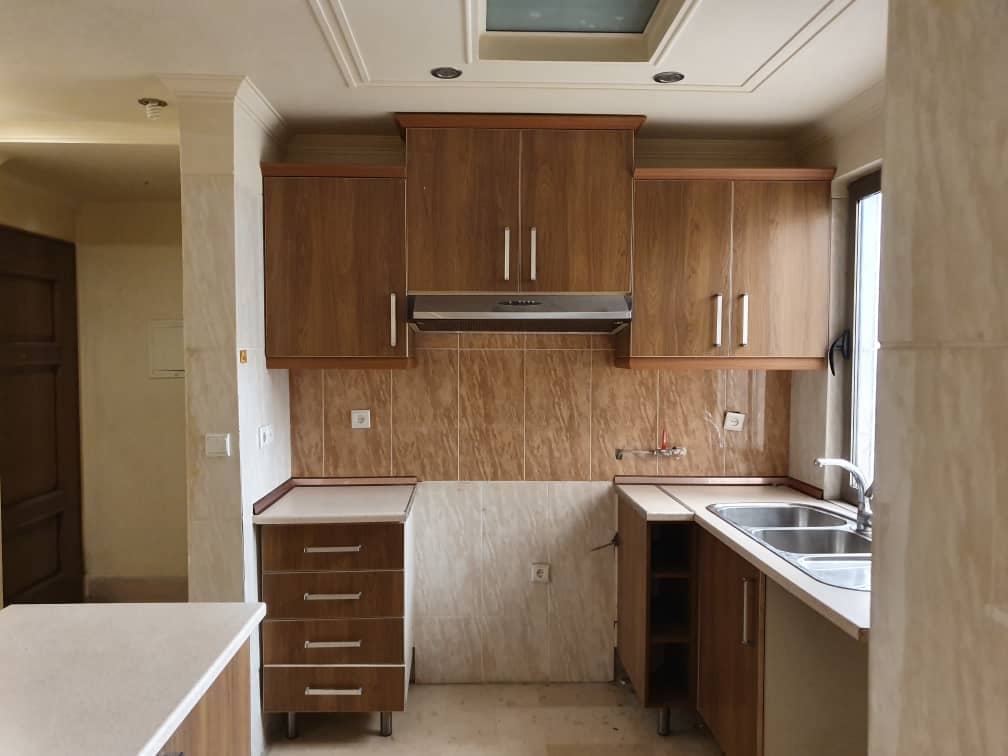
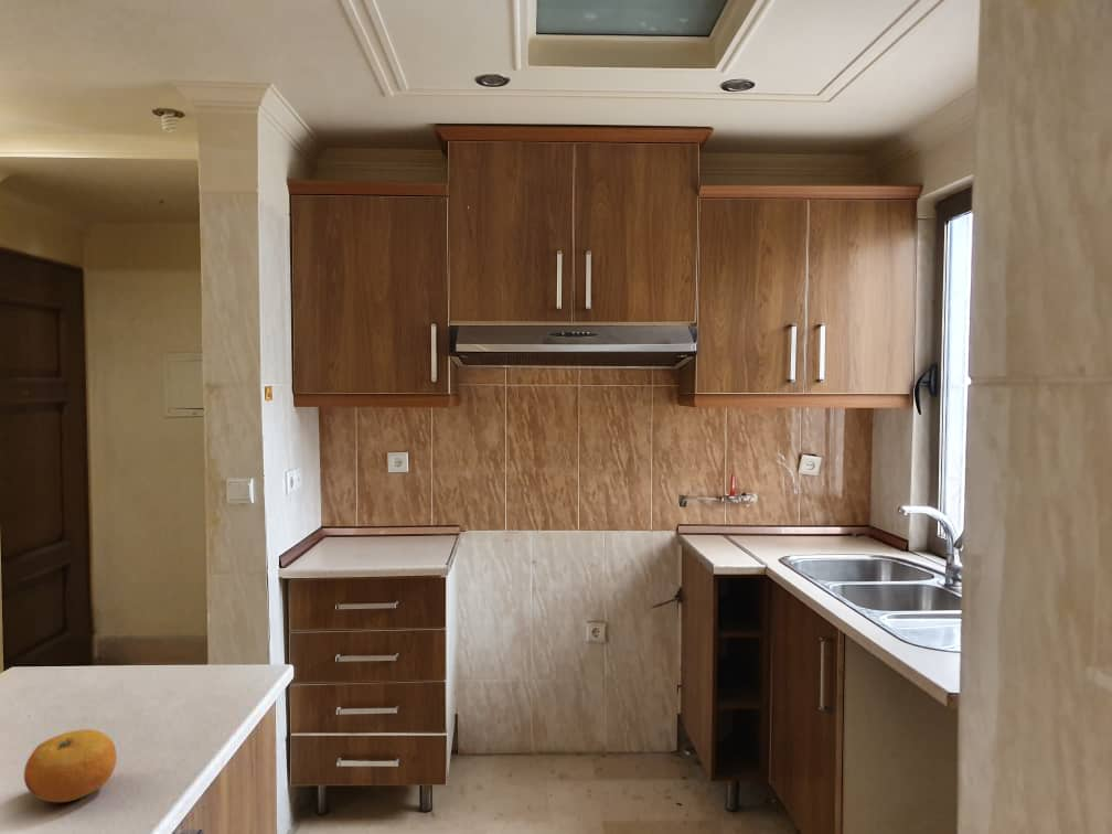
+ fruit (71, 764)
